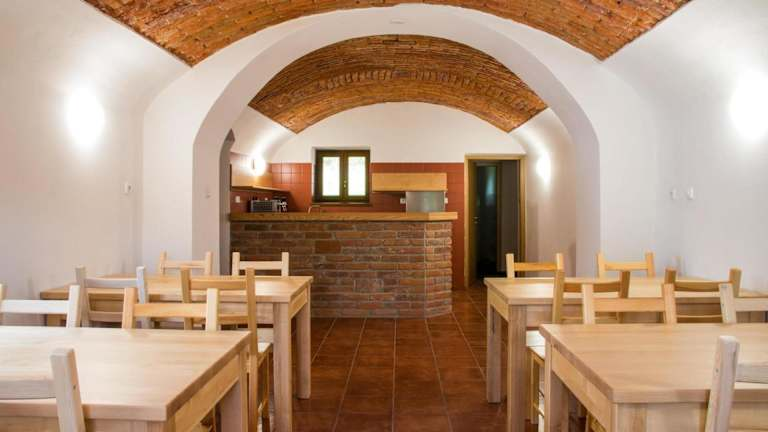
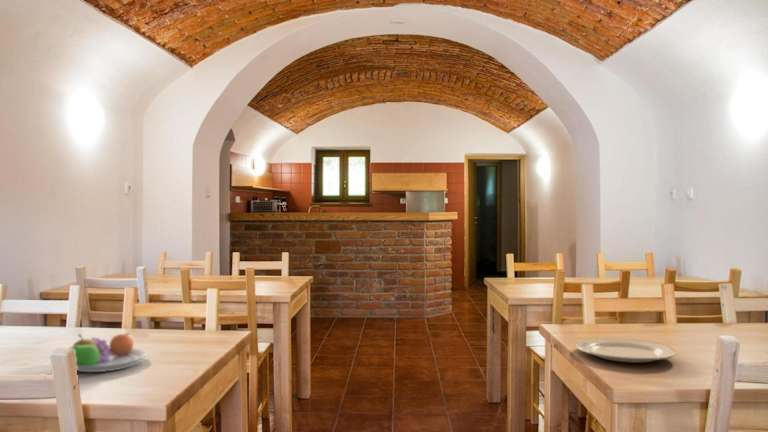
+ fruit bowl (103, 349)
+ chinaware (624, 351)
